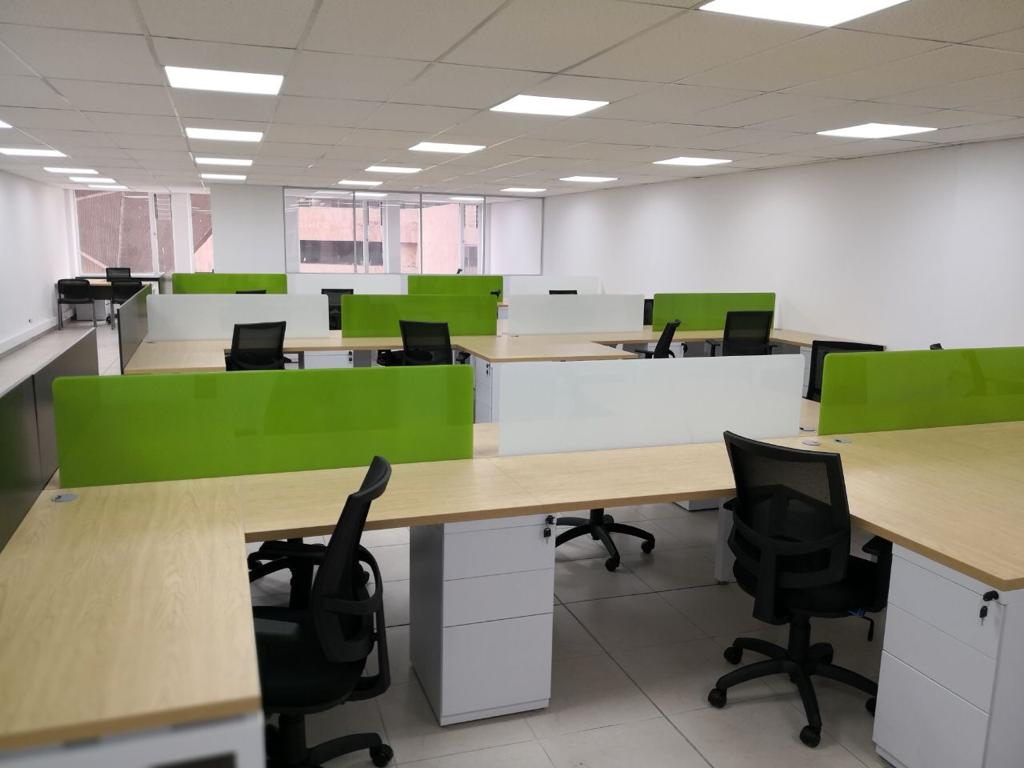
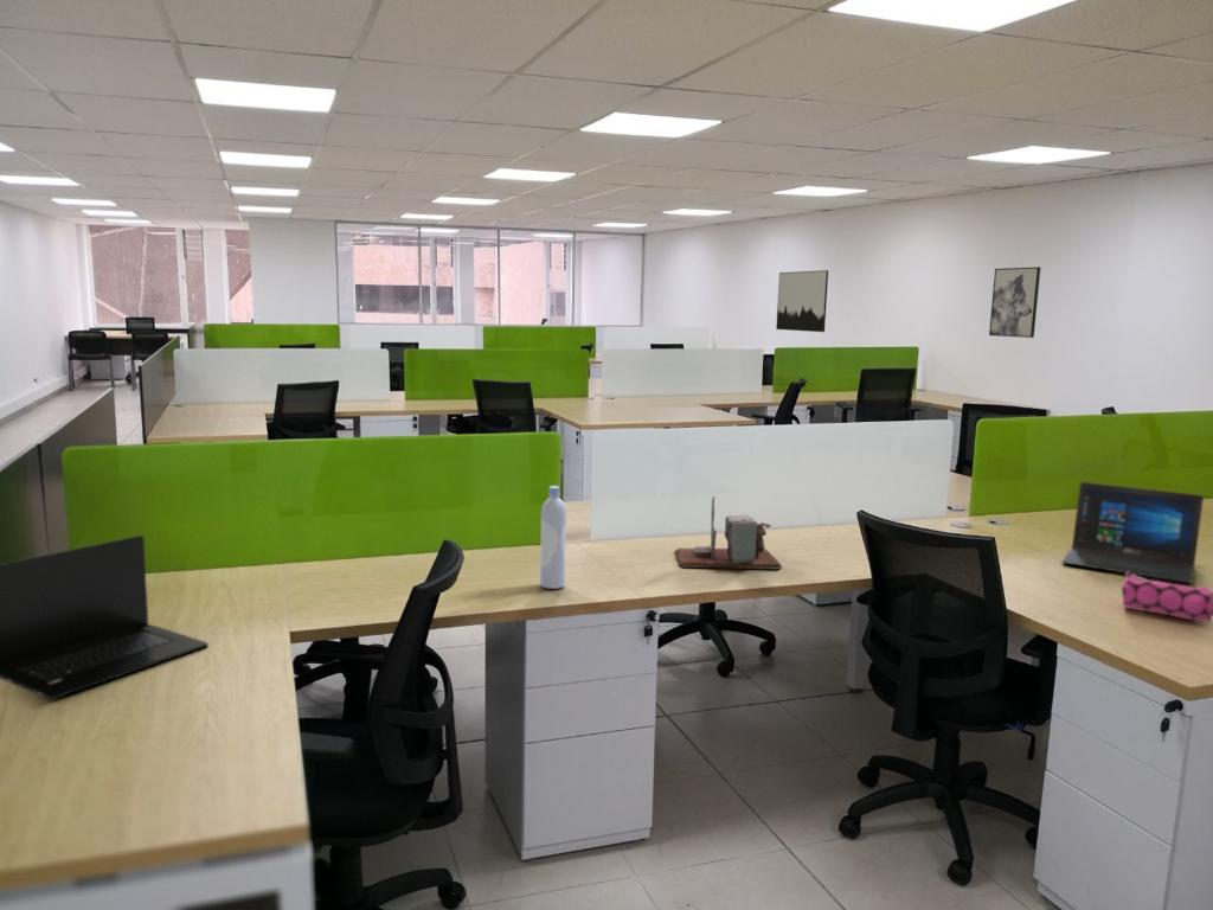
+ desk organizer (727, 528)
+ pencil case (1167, 596)
+ bottle (553, 536)
+ wall art (1014, 302)
+ wall art (801, 301)
+ laptop (1132, 530)
+ laptop (101, 609)
